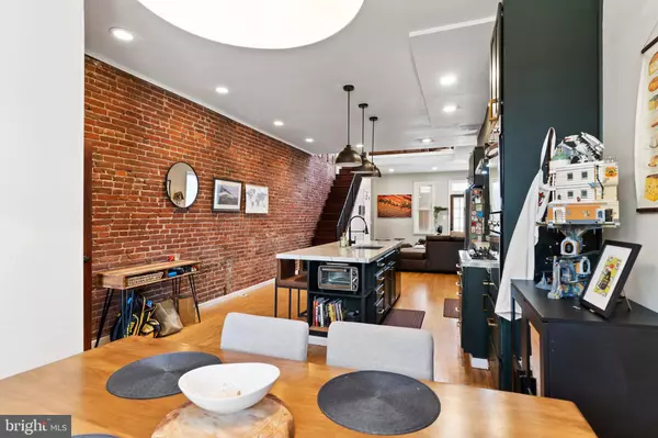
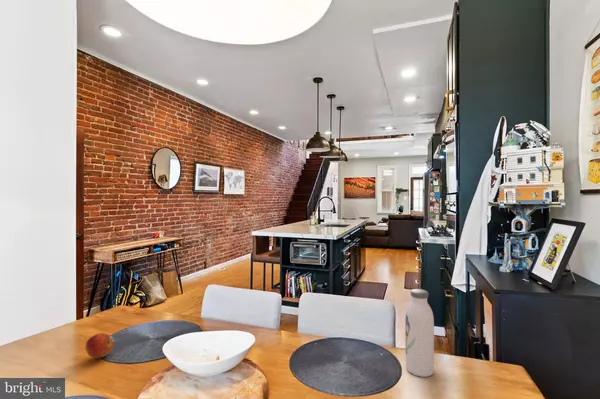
+ water bottle (419, 330)
+ fruit (100, 345)
